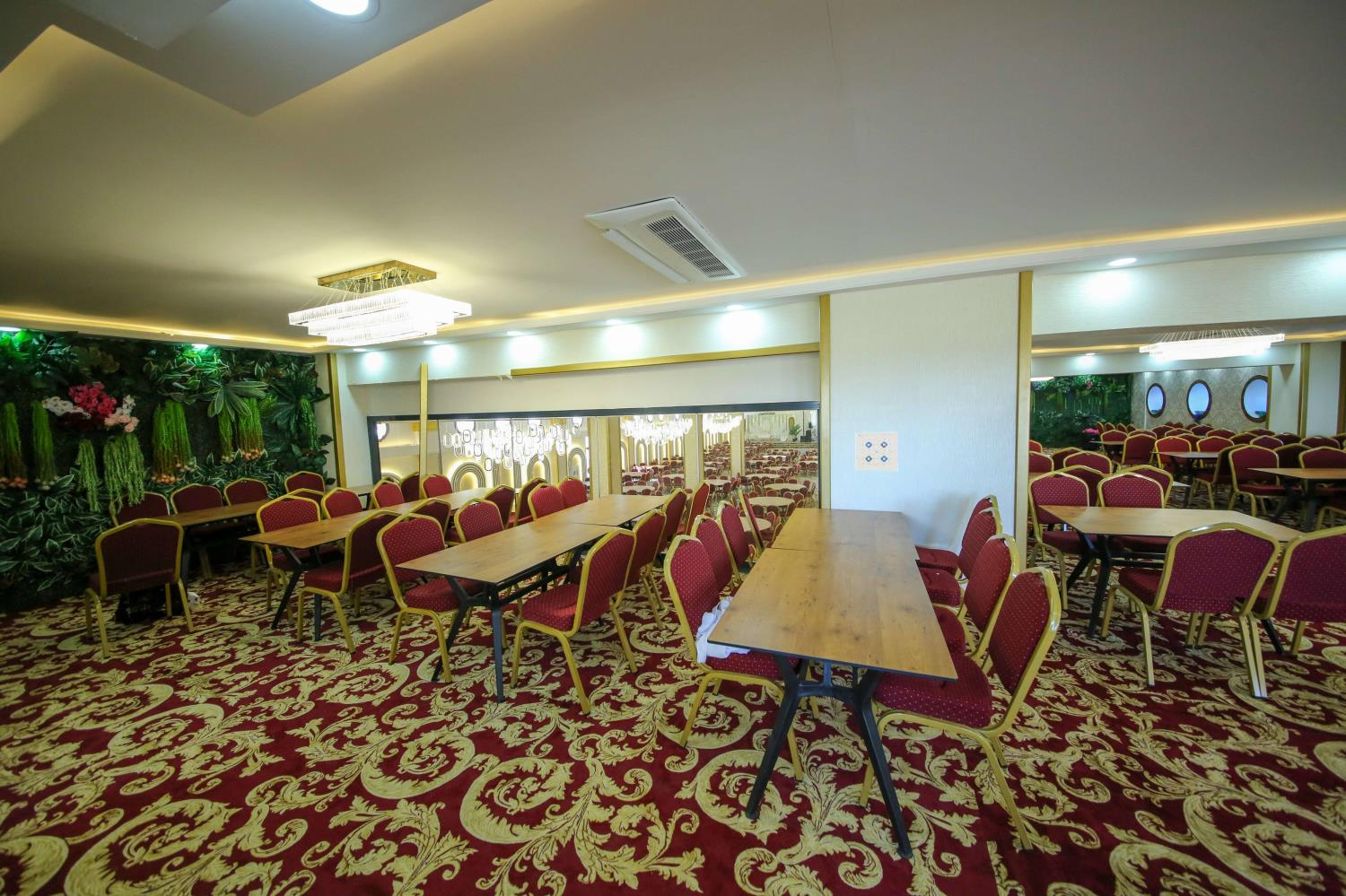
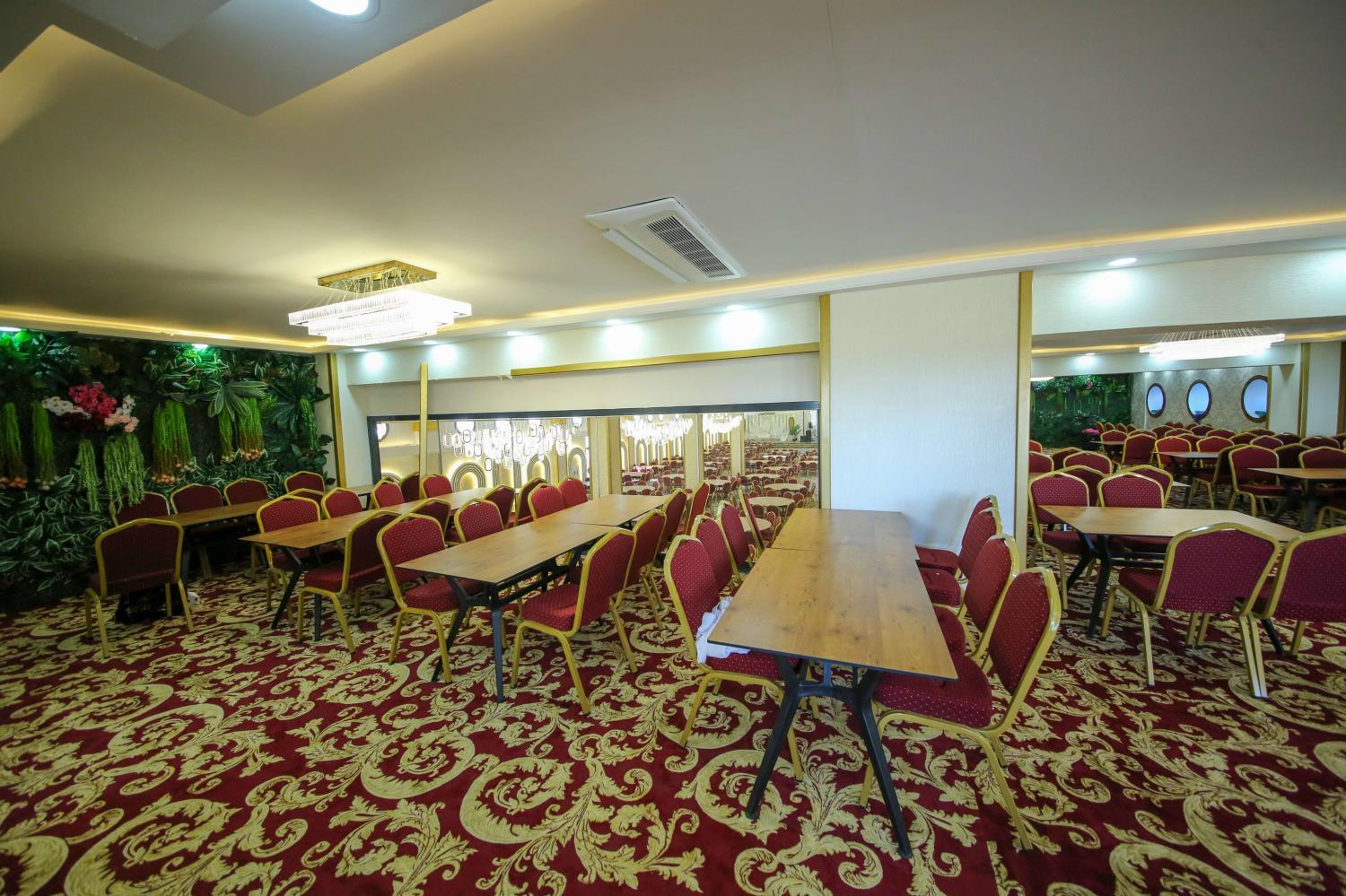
- wall art (876, 451)
